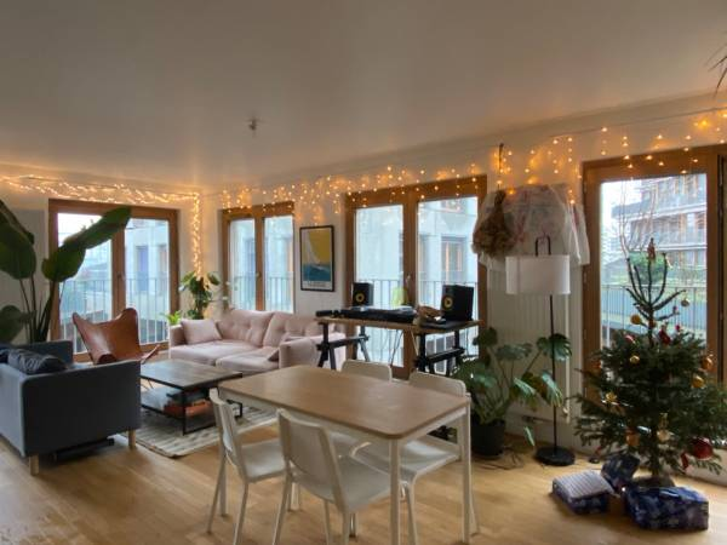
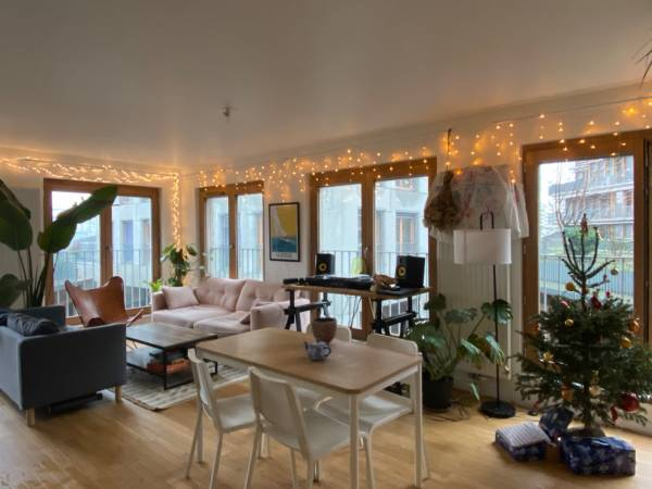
+ decorative bowl (324, 330)
+ teapot (316, 348)
